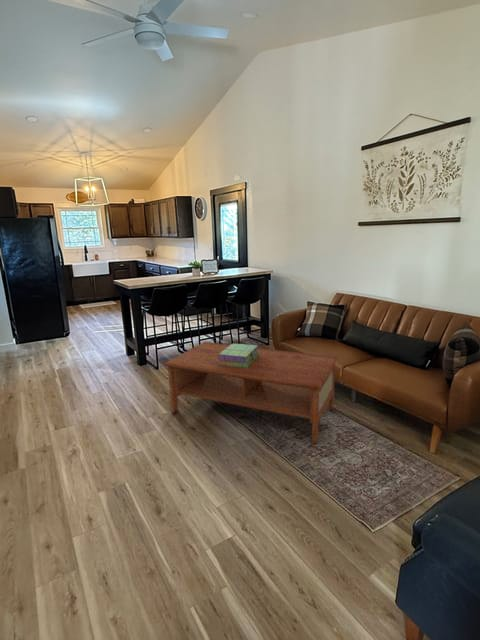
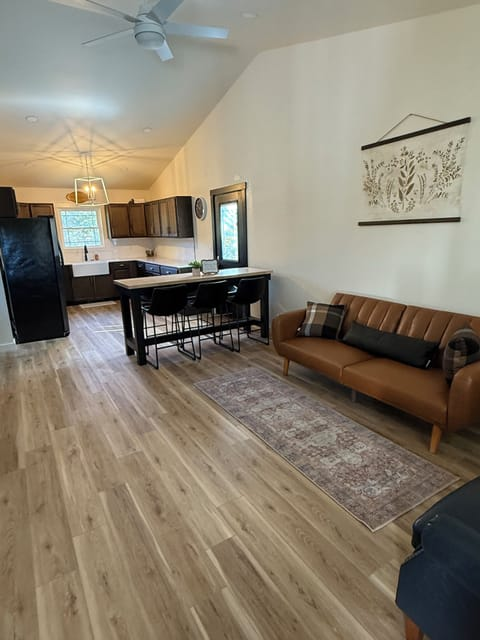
- stack of books (238, 354)
- coffee table (251, 385)
